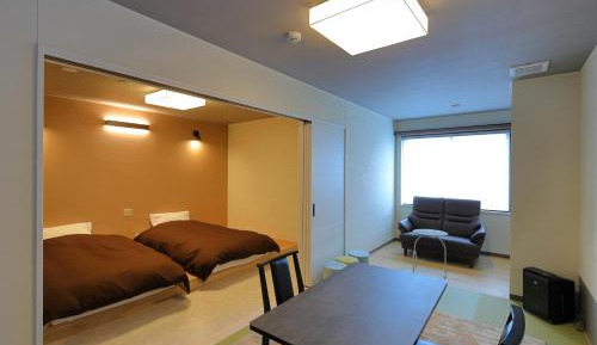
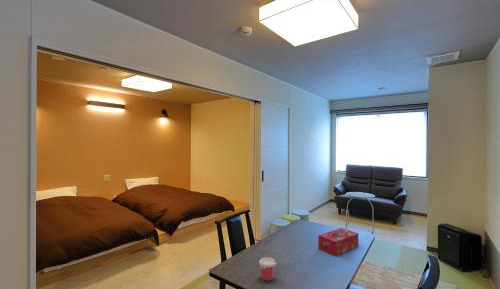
+ cup (267, 269)
+ tissue box (338, 240)
